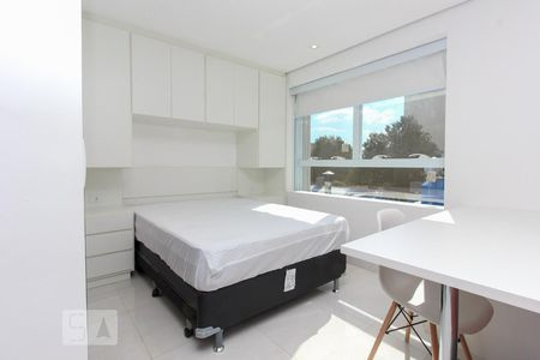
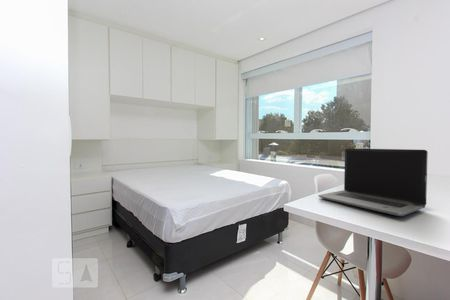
+ laptop computer (368, 176)
